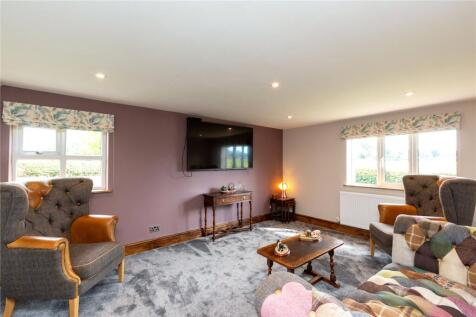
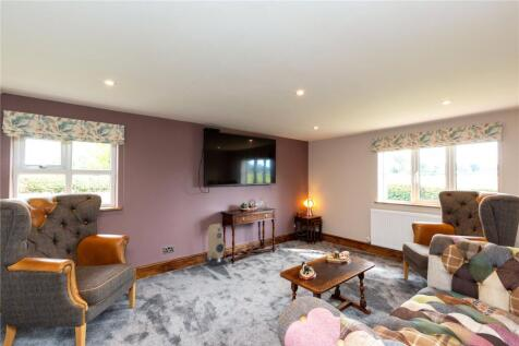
+ speaker (215, 242)
